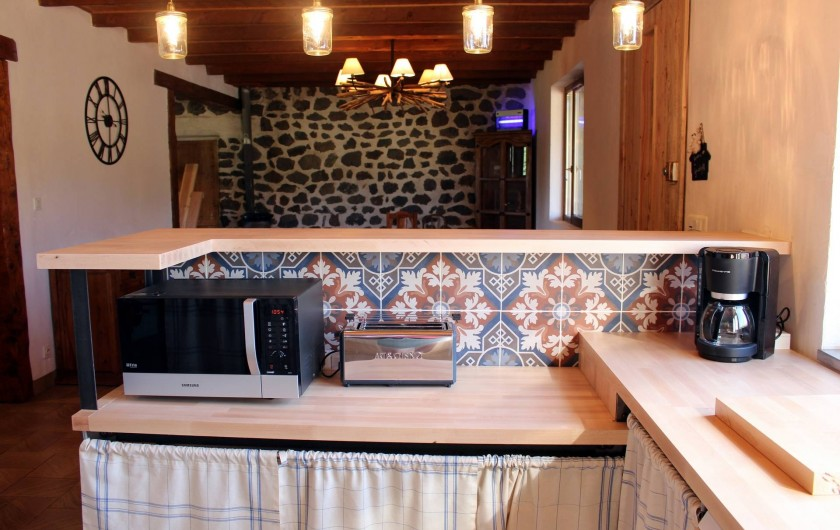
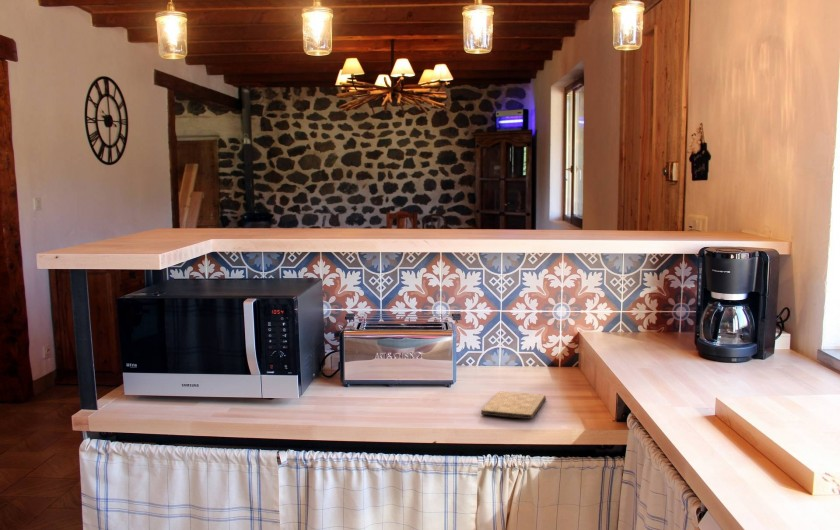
+ cutting board (514, 404)
